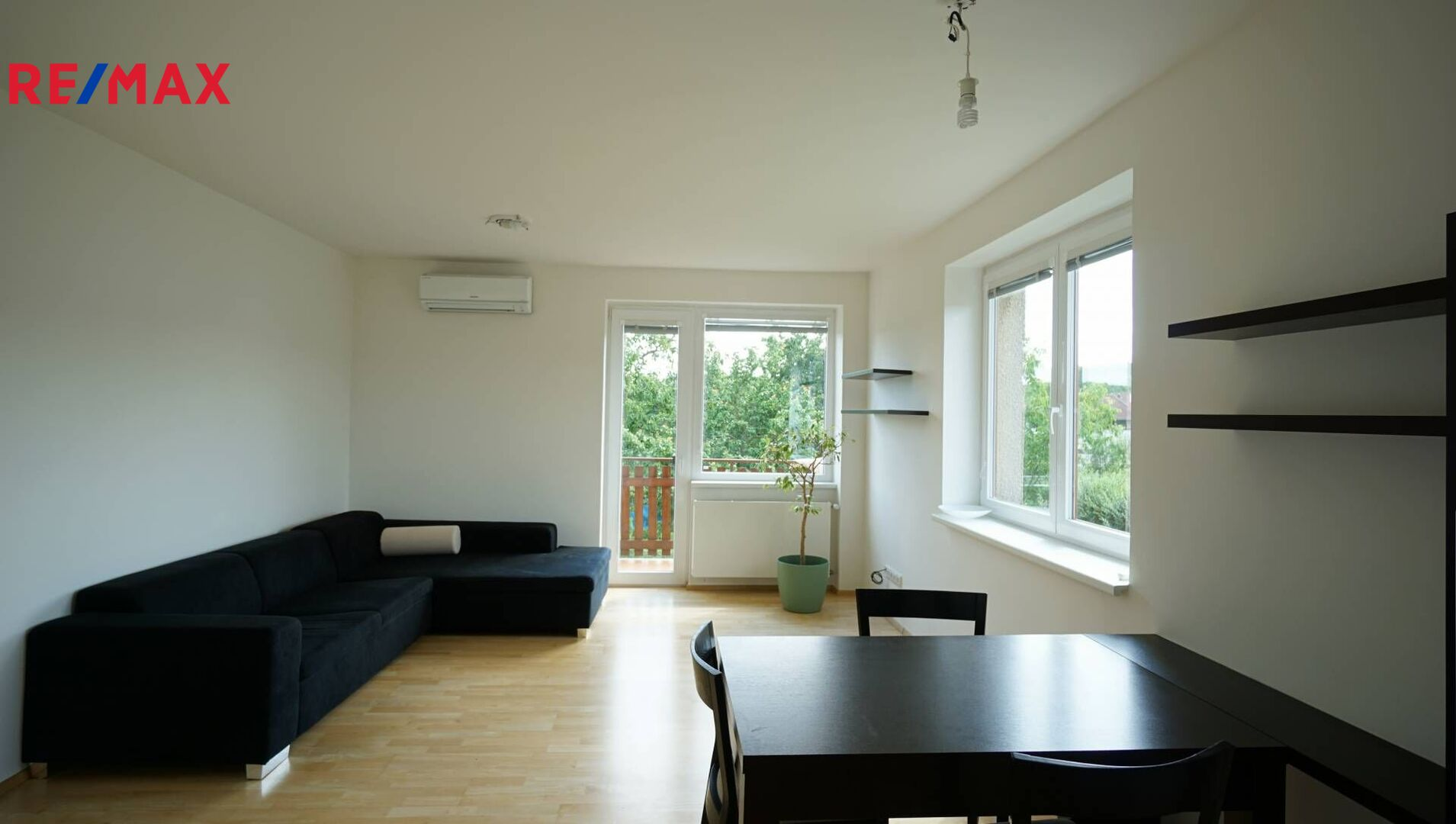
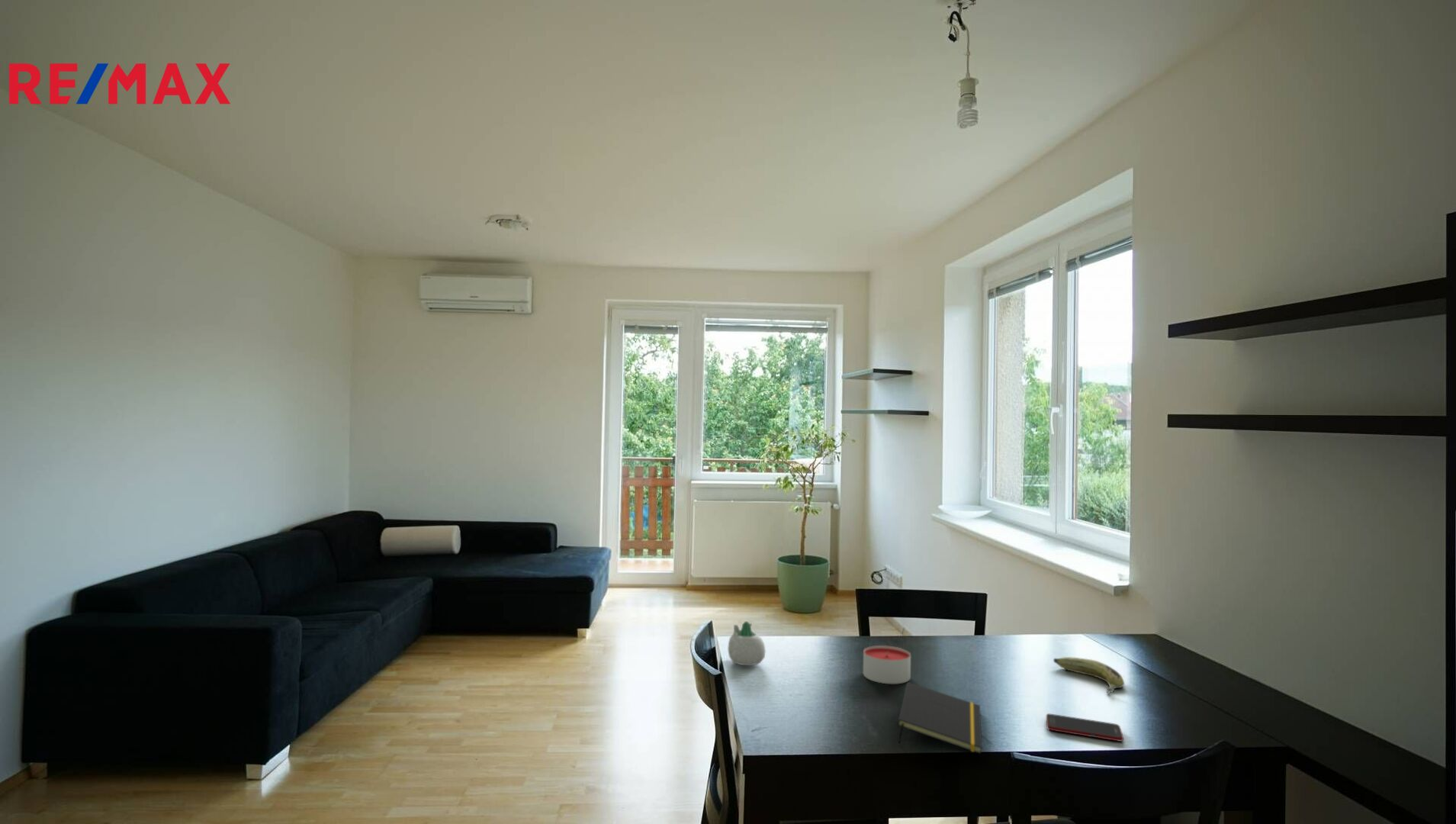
+ cell phone (1083, 727)
+ succulent planter (745, 642)
+ candle (886, 663)
+ notepad (940, 715)
+ fruit (1094, 672)
